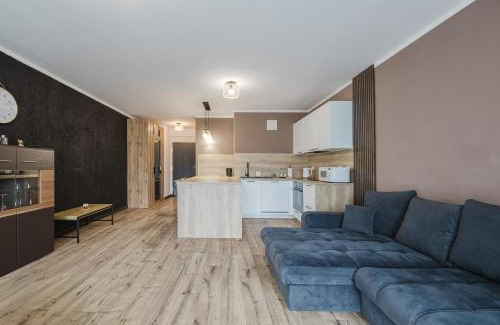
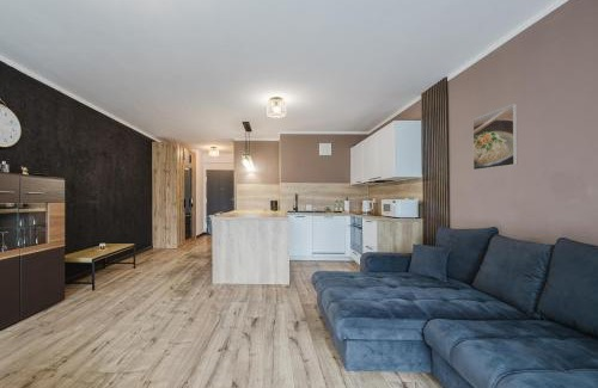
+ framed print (493, 140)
